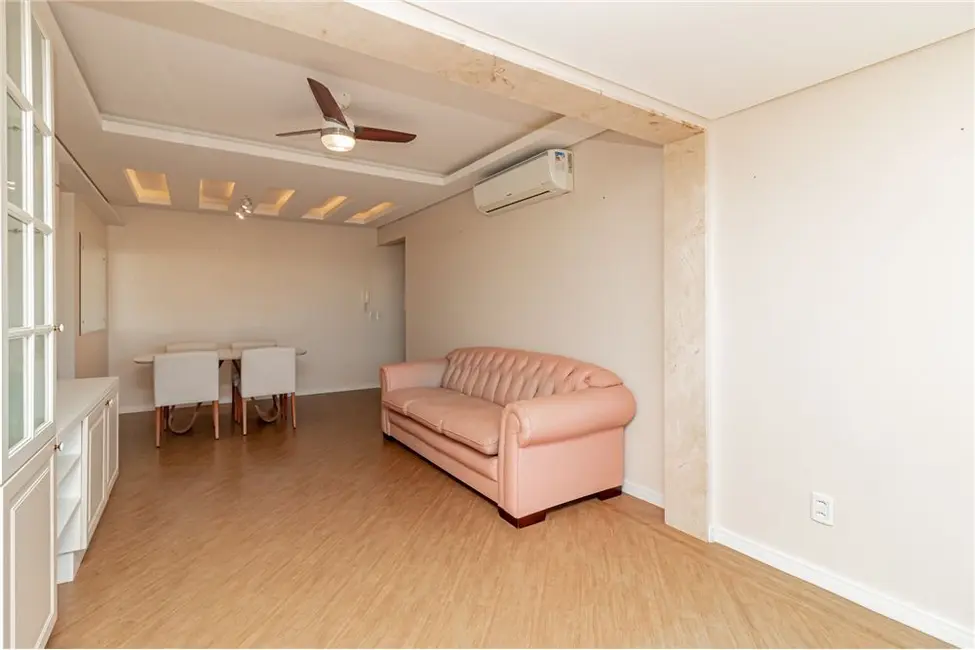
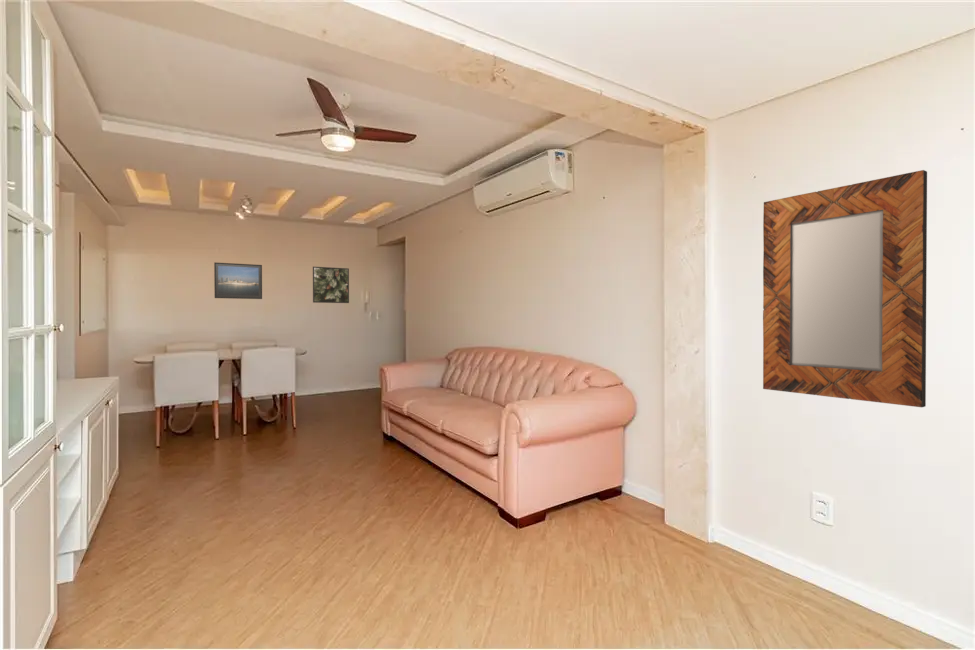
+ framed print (331, 285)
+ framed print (238, 281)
+ home mirror (835, 292)
